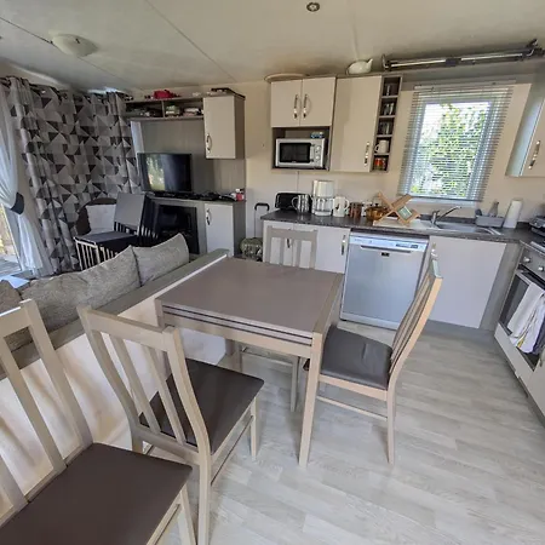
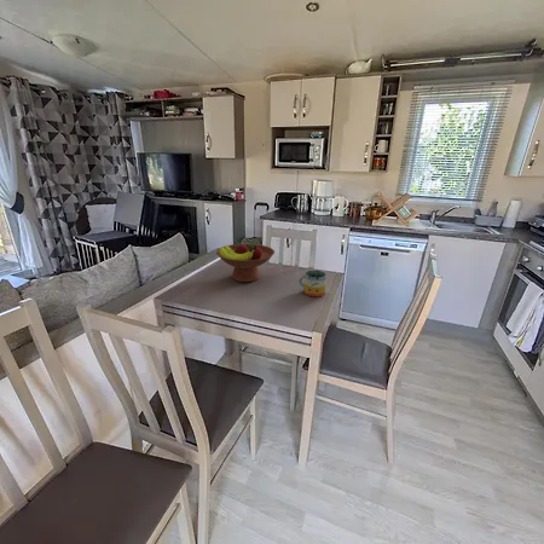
+ mug (312, 282)
+ fruit bowl (245, 259)
